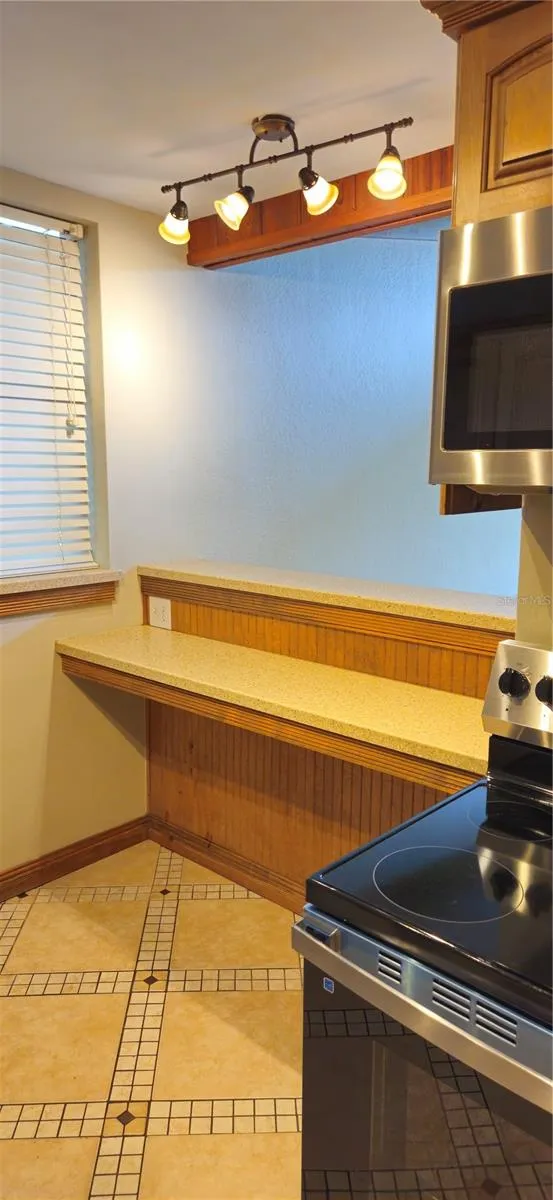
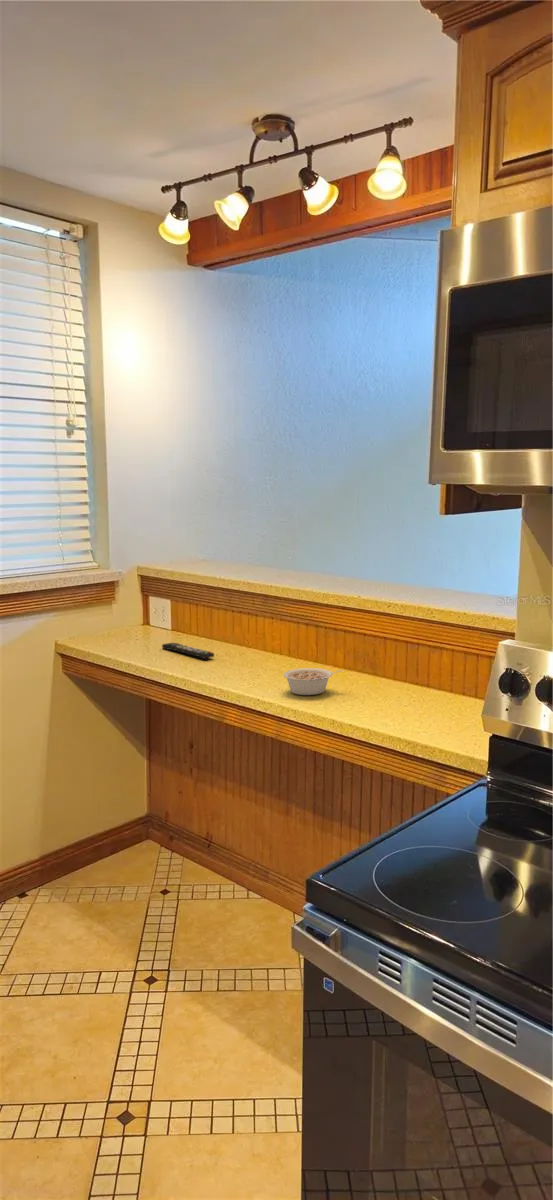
+ legume (309, 680)
+ remote control (187, 650)
